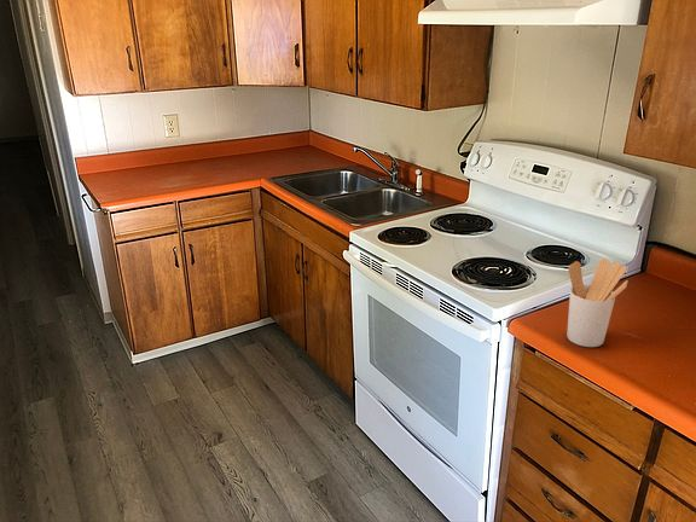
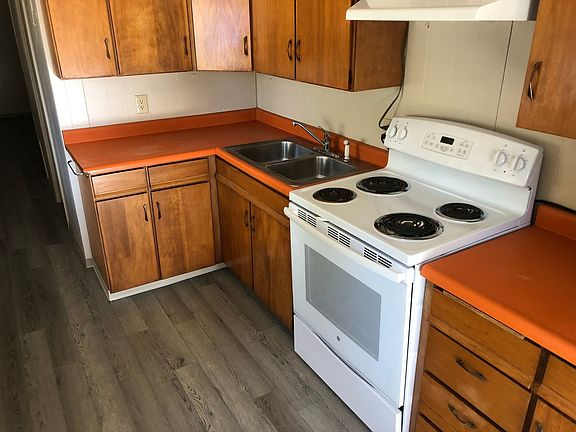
- utensil holder (596, 301)
